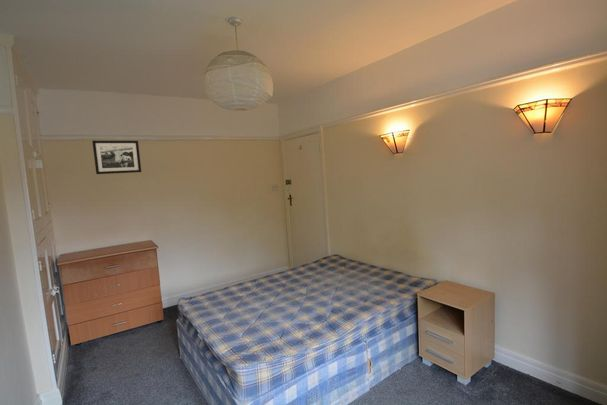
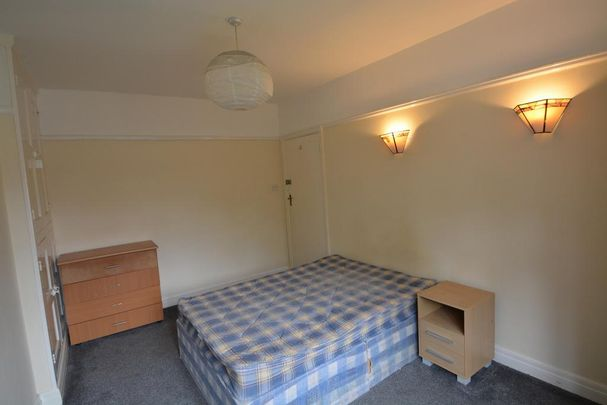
- picture frame (117, 157)
